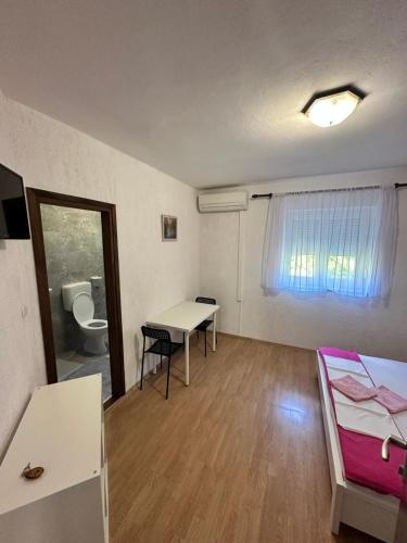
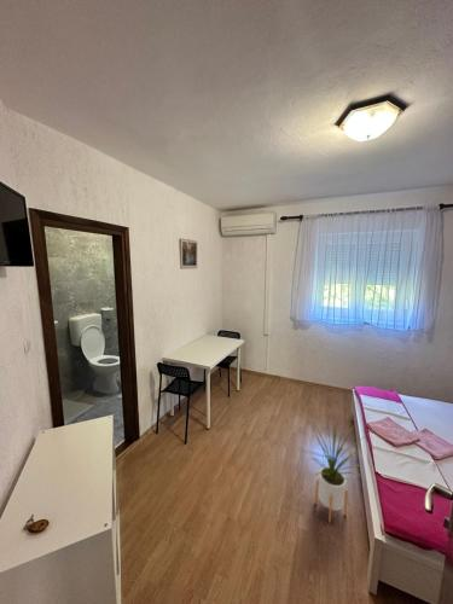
+ house plant (333, 466)
